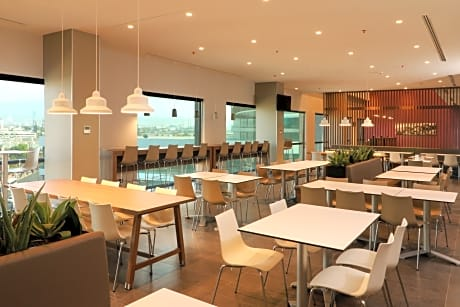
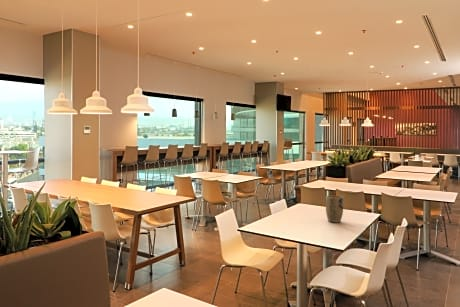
+ plant pot (334, 209)
